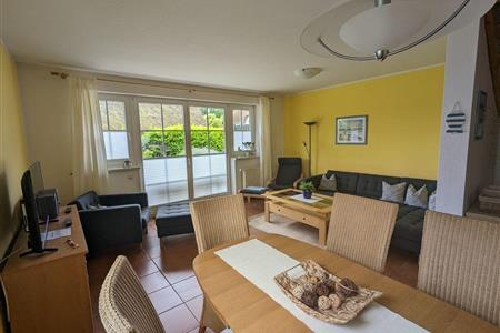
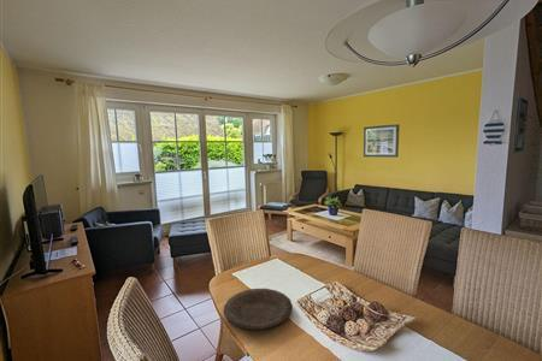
+ plate (258, 308)
